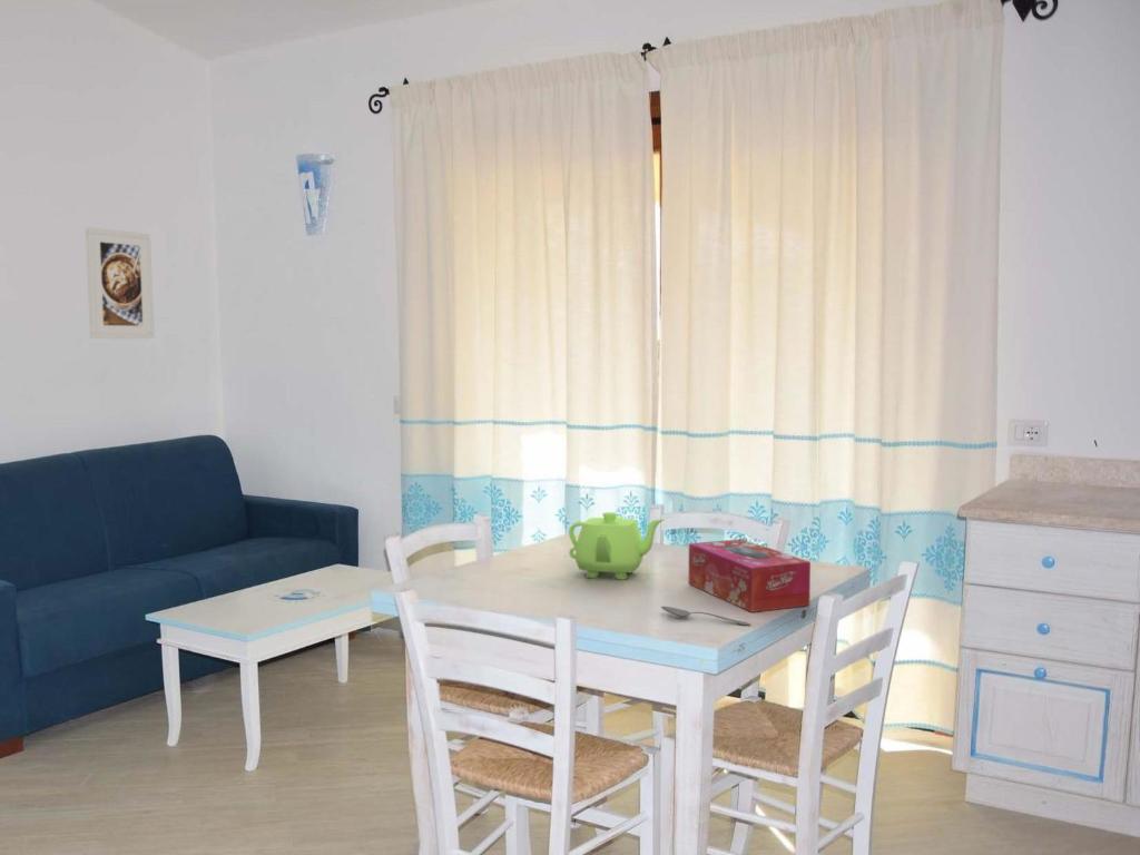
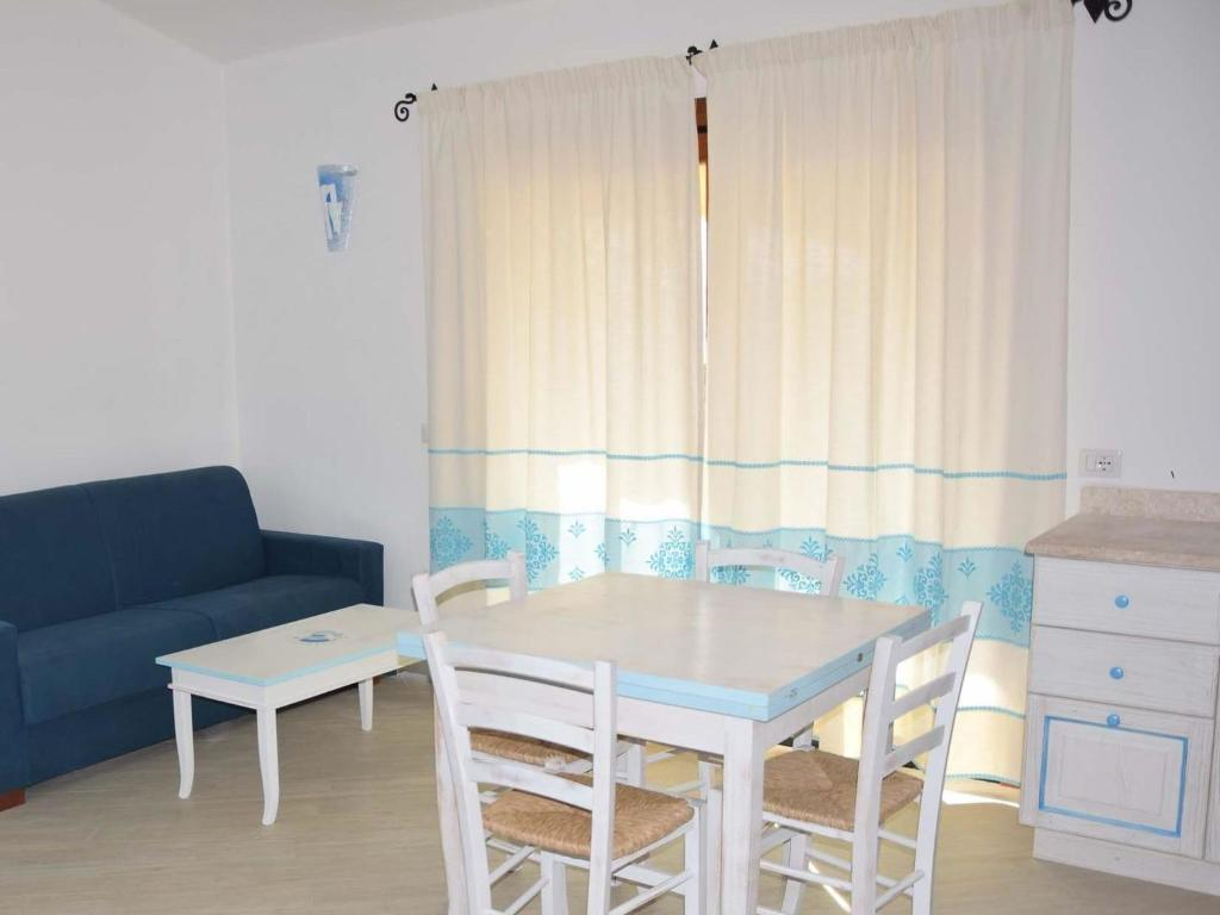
- spoon (705, 613)
- tissue box (746, 572)
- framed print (120, 284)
- teapot (616, 543)
